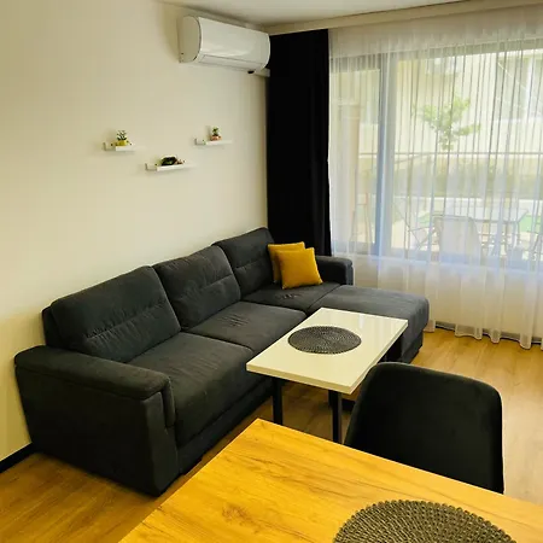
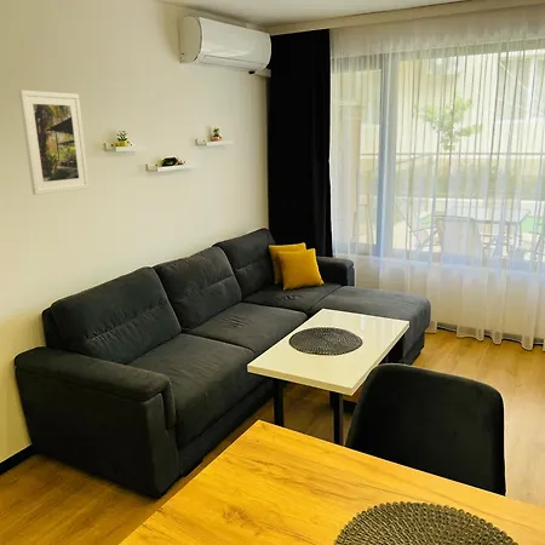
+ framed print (56, 143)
